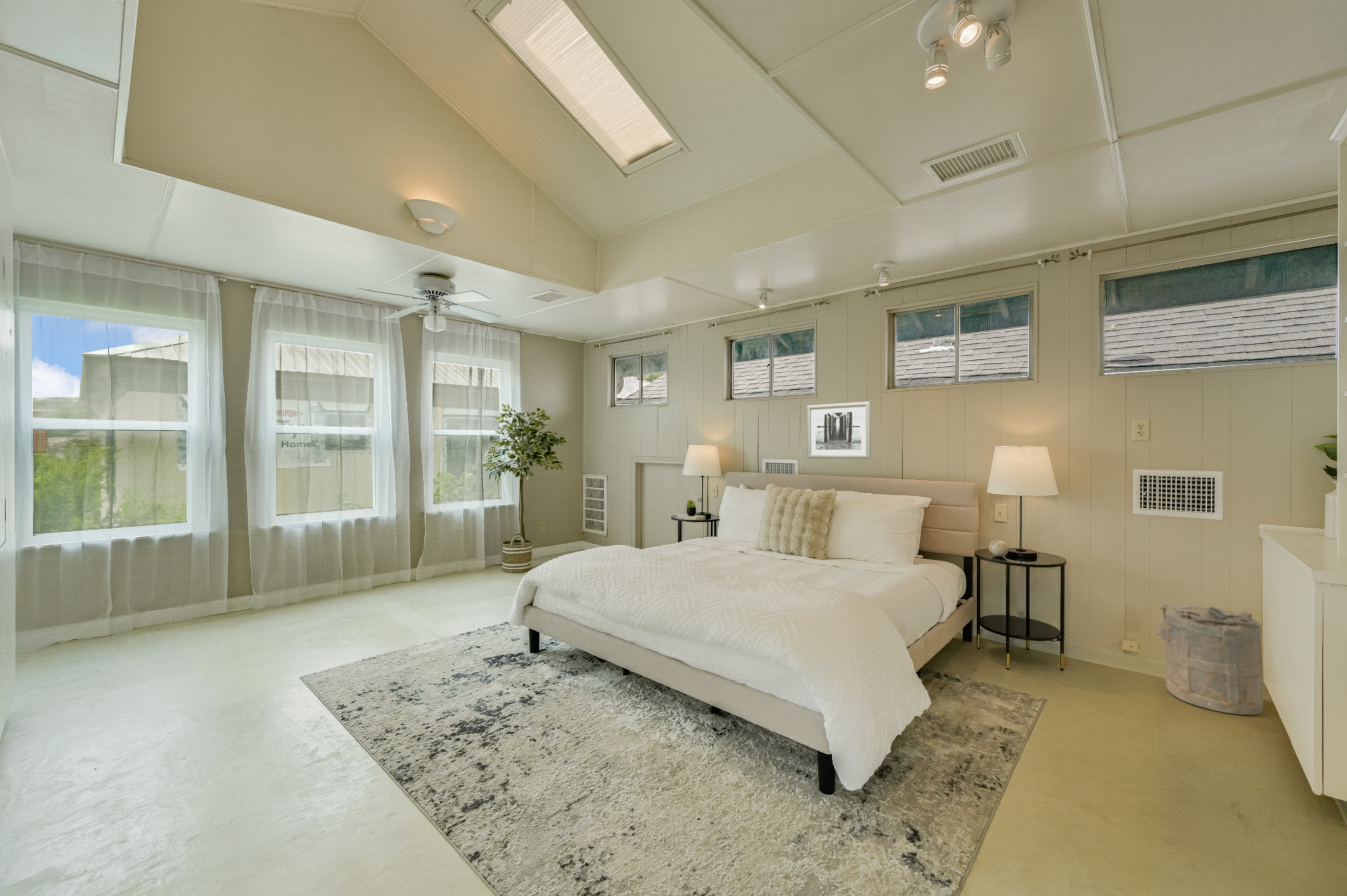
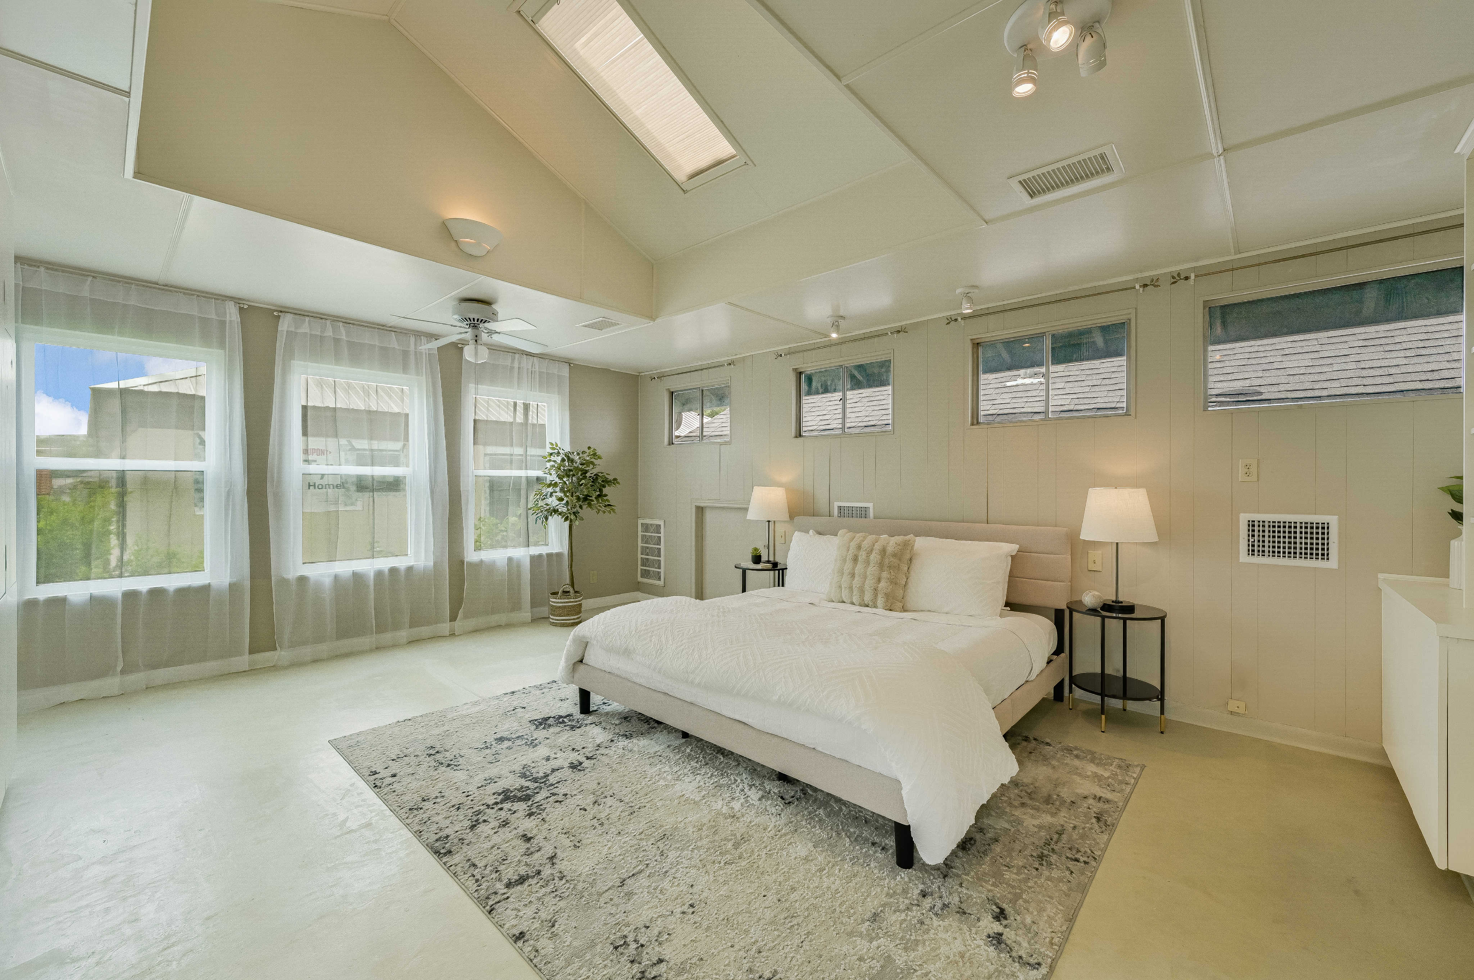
- laundry hamper (1207, 651)
- wall art (838, 431)
